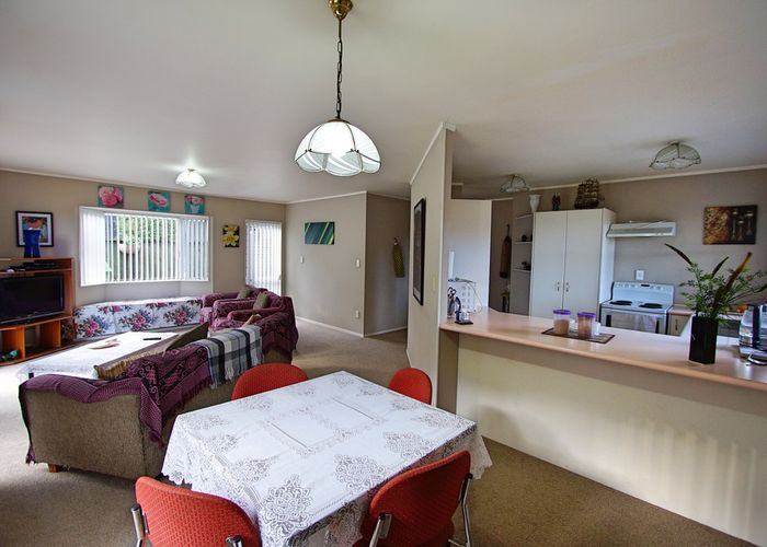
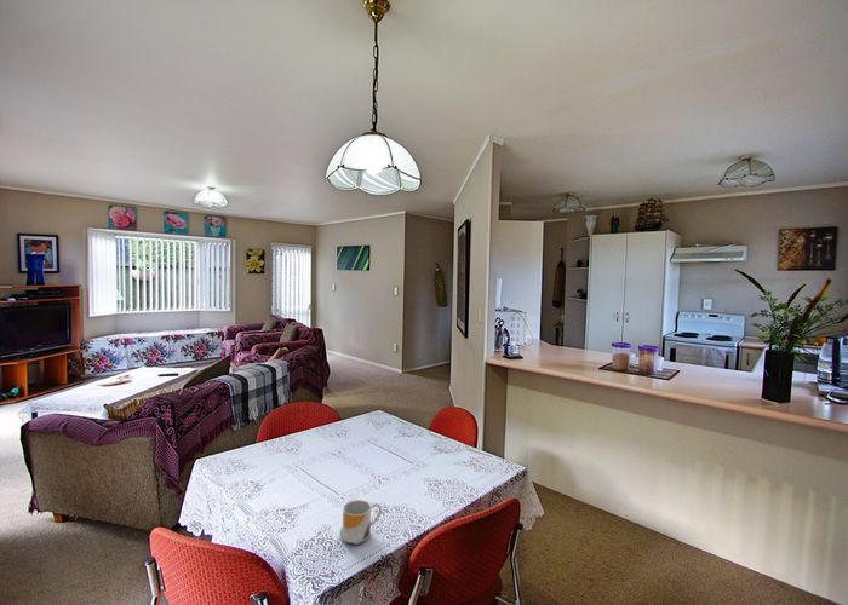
+ mug (361, 519)
